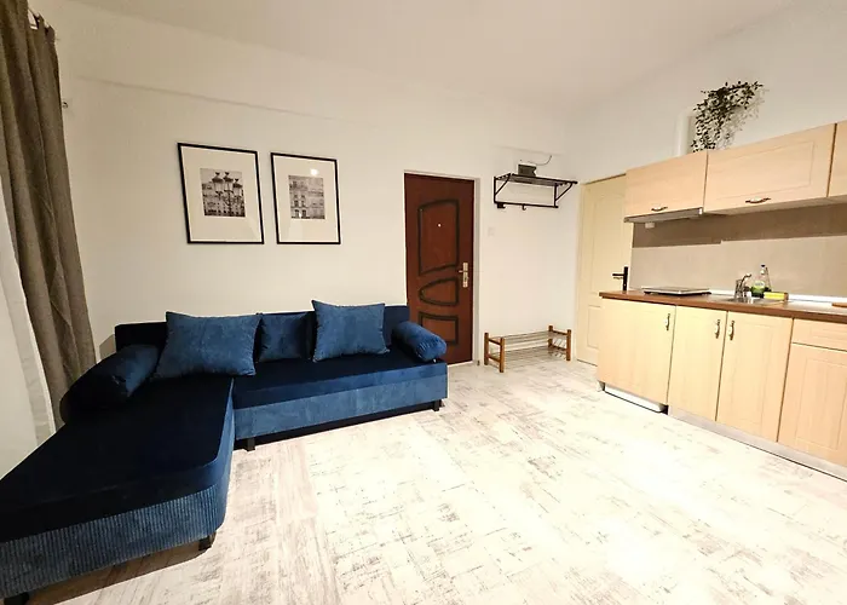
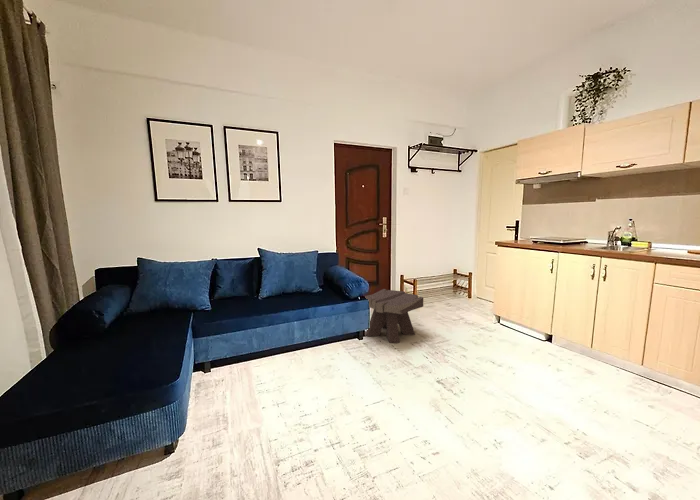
+ side table (392, 314)
